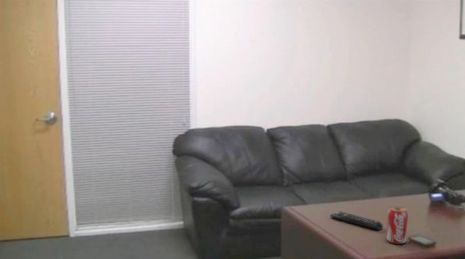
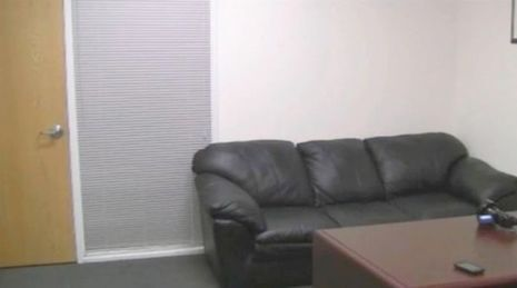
- remote control (355, 220)
- beverage can (397, 225)
